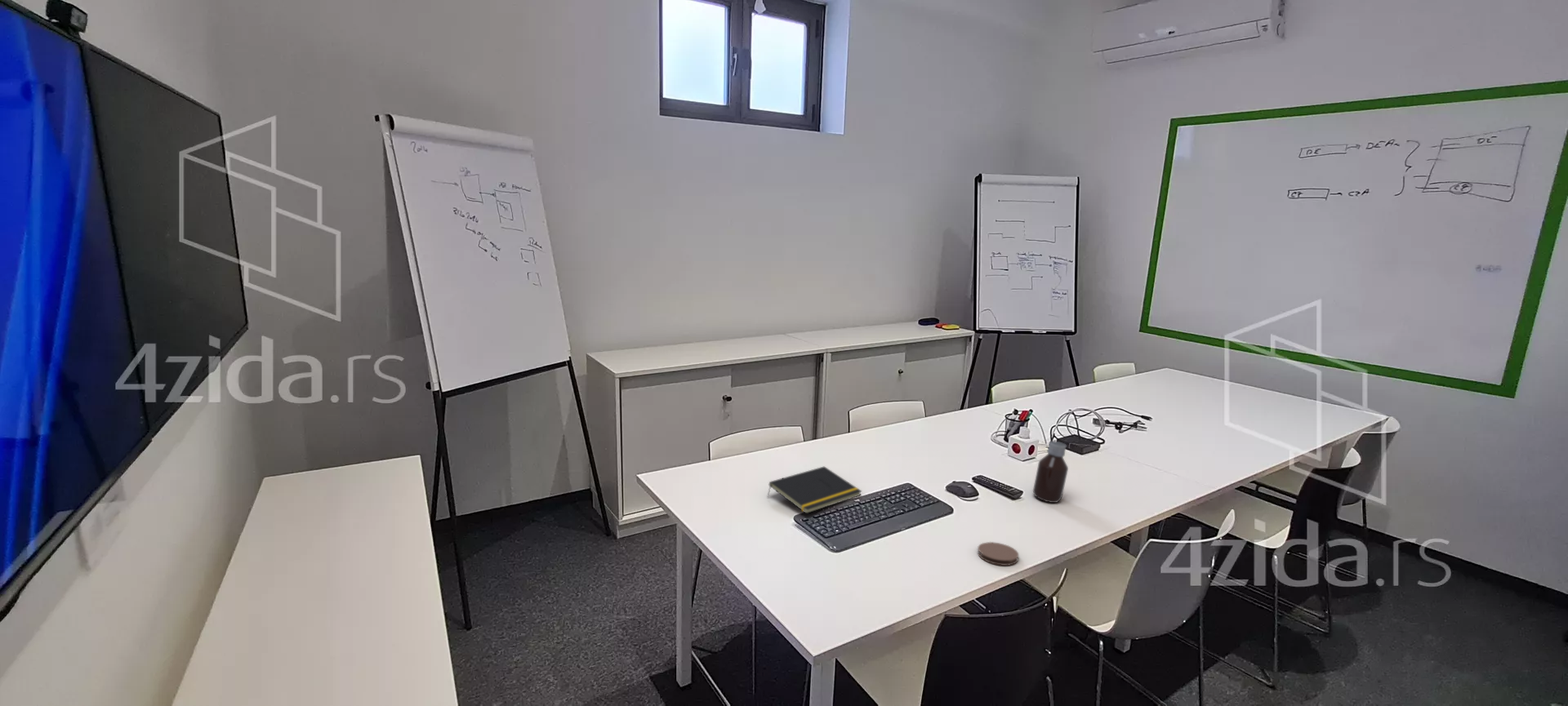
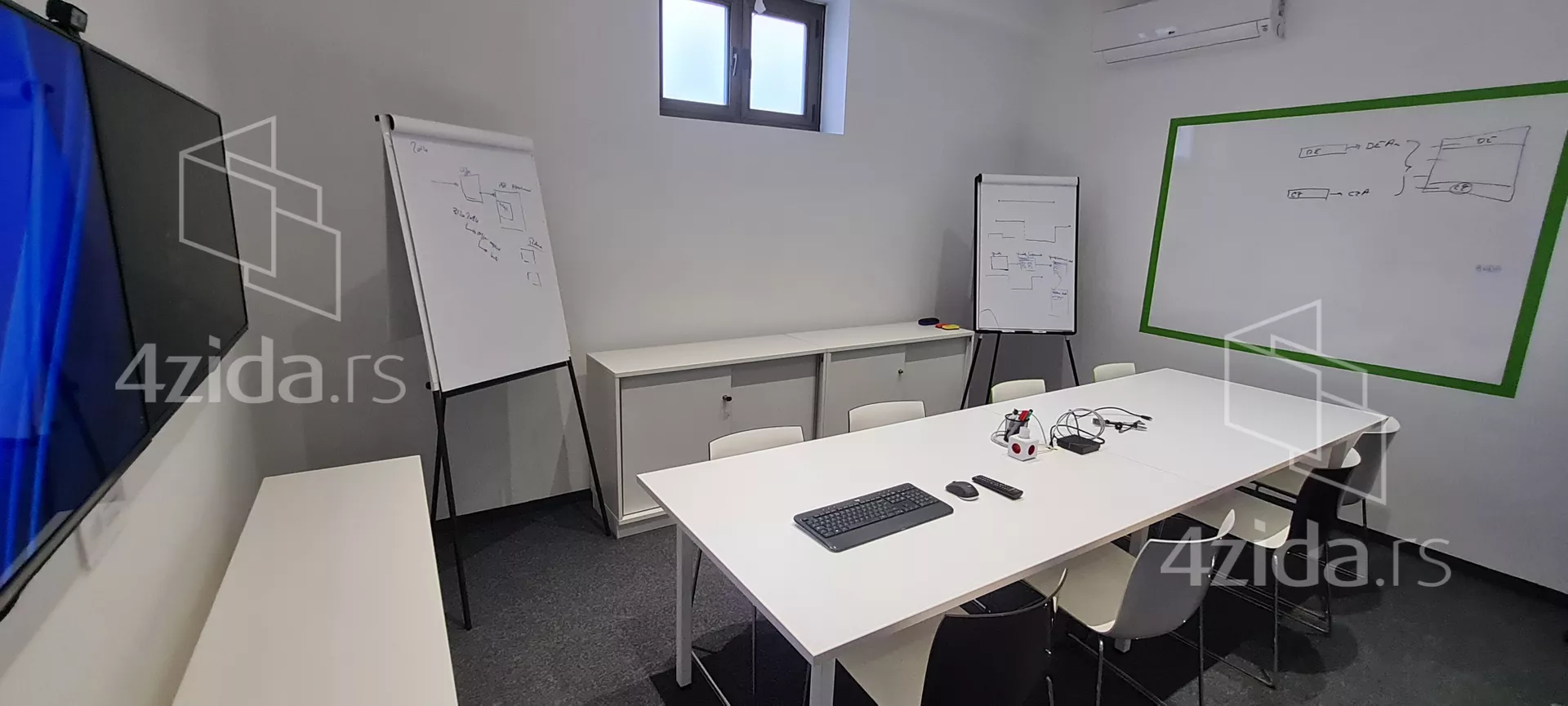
- notepad (815, 488)
- coaster (997, 553)
- bottle (1051, 471)
